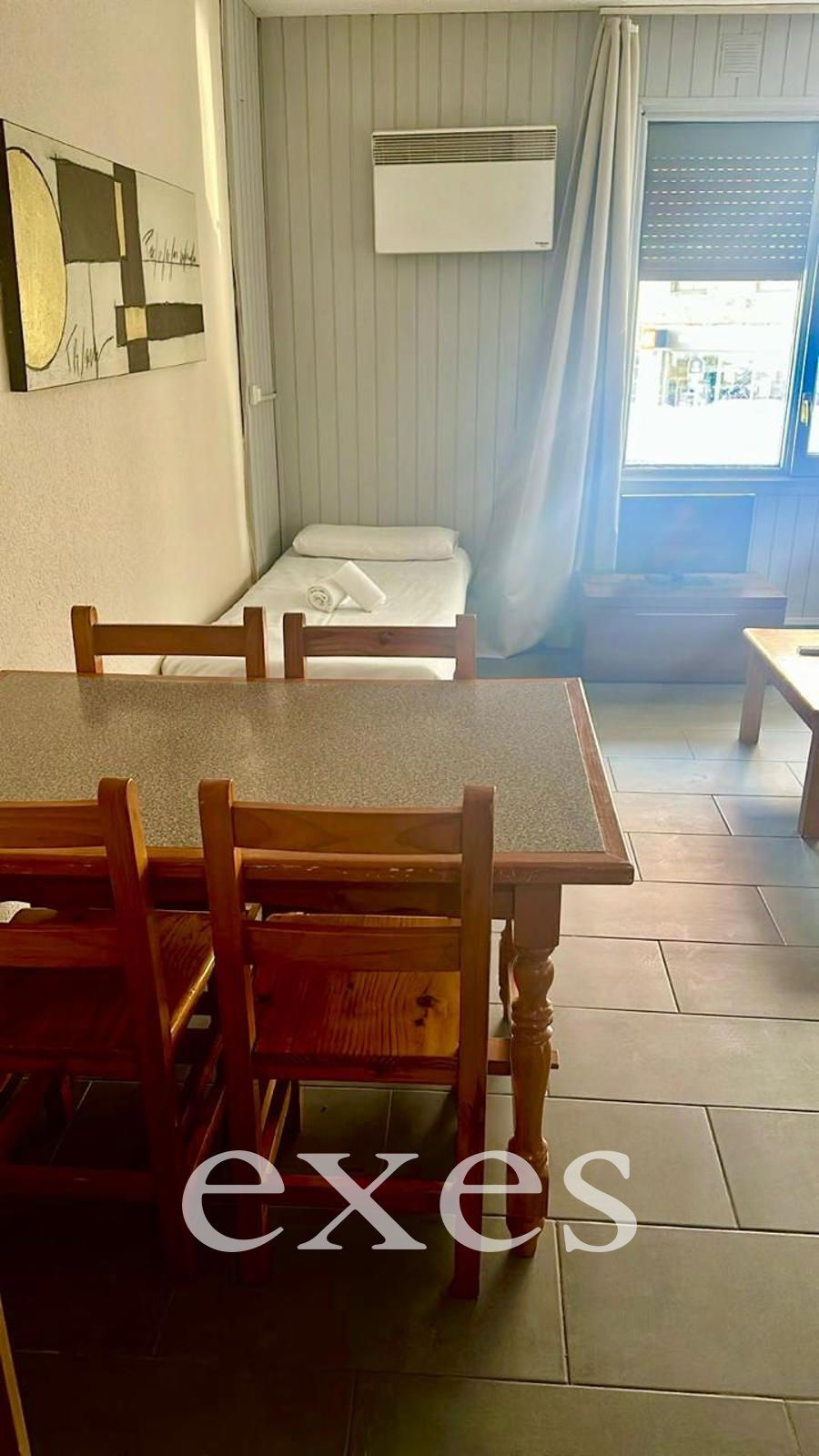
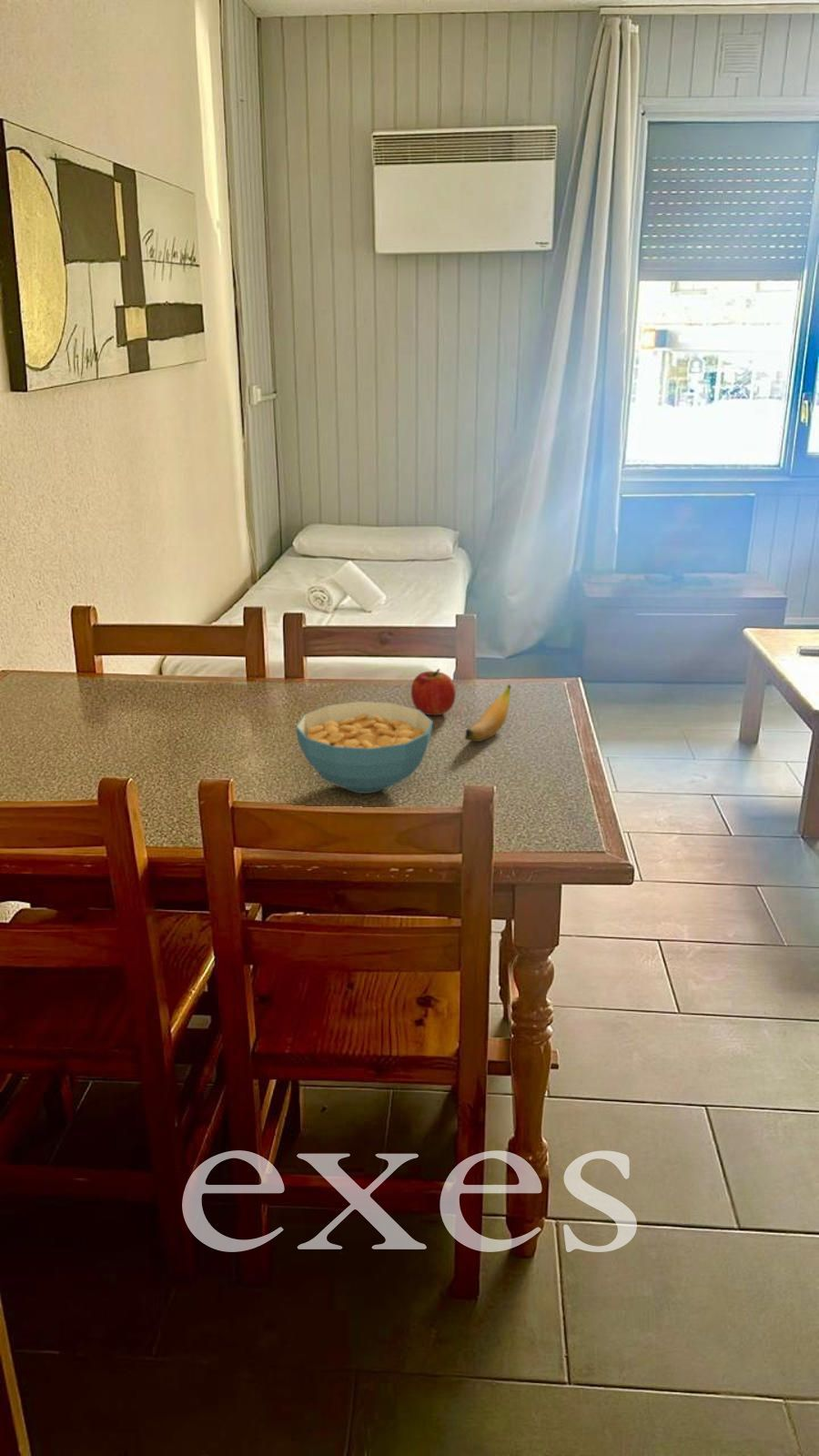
+ fruit (432, 690)
+ cereal bowl (365, 754)
+ banana (490, 716)
